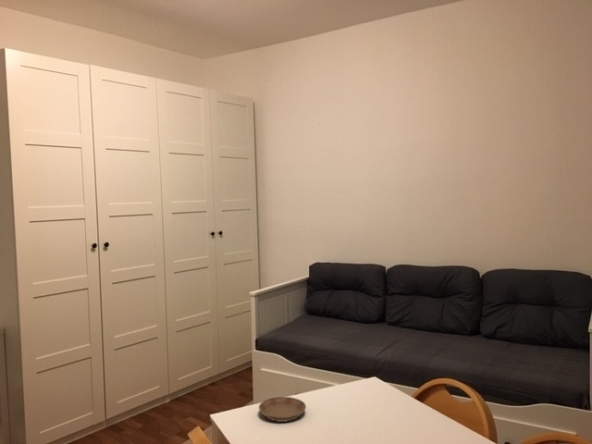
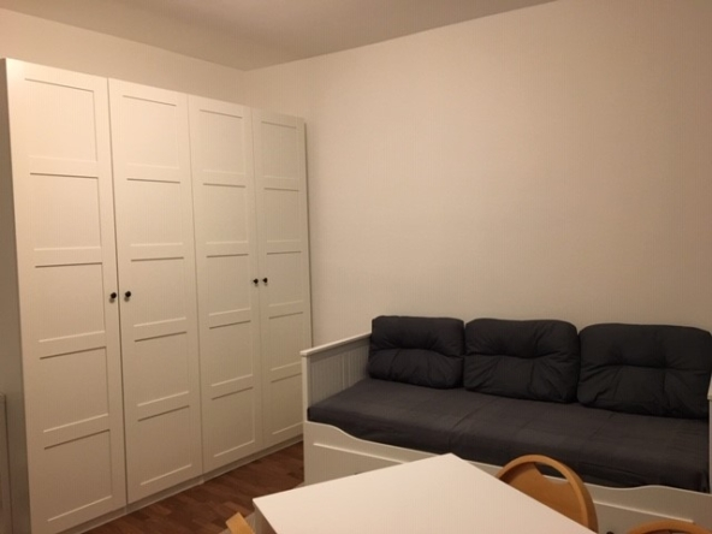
- saucer (282, 410)
